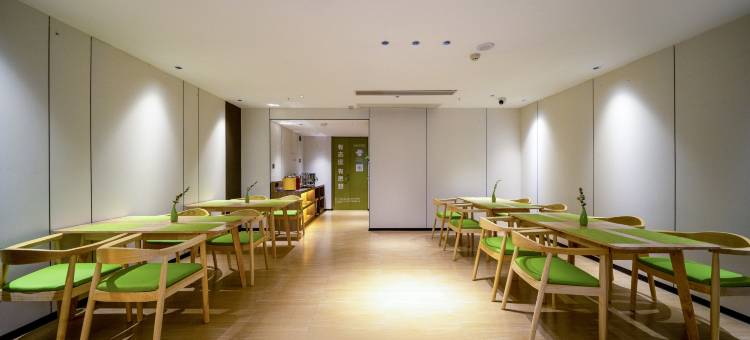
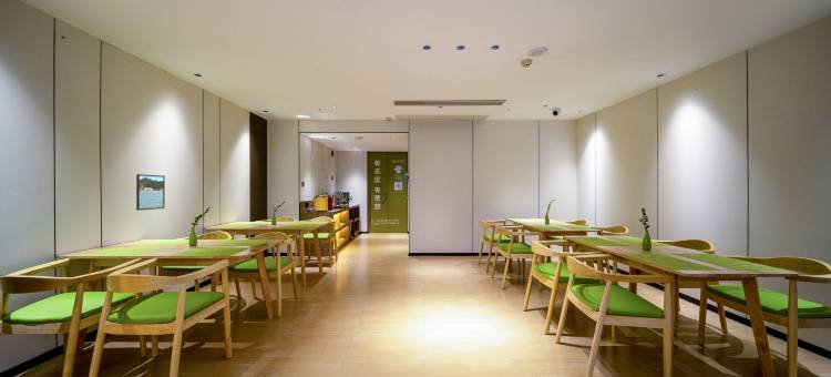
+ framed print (151, 192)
